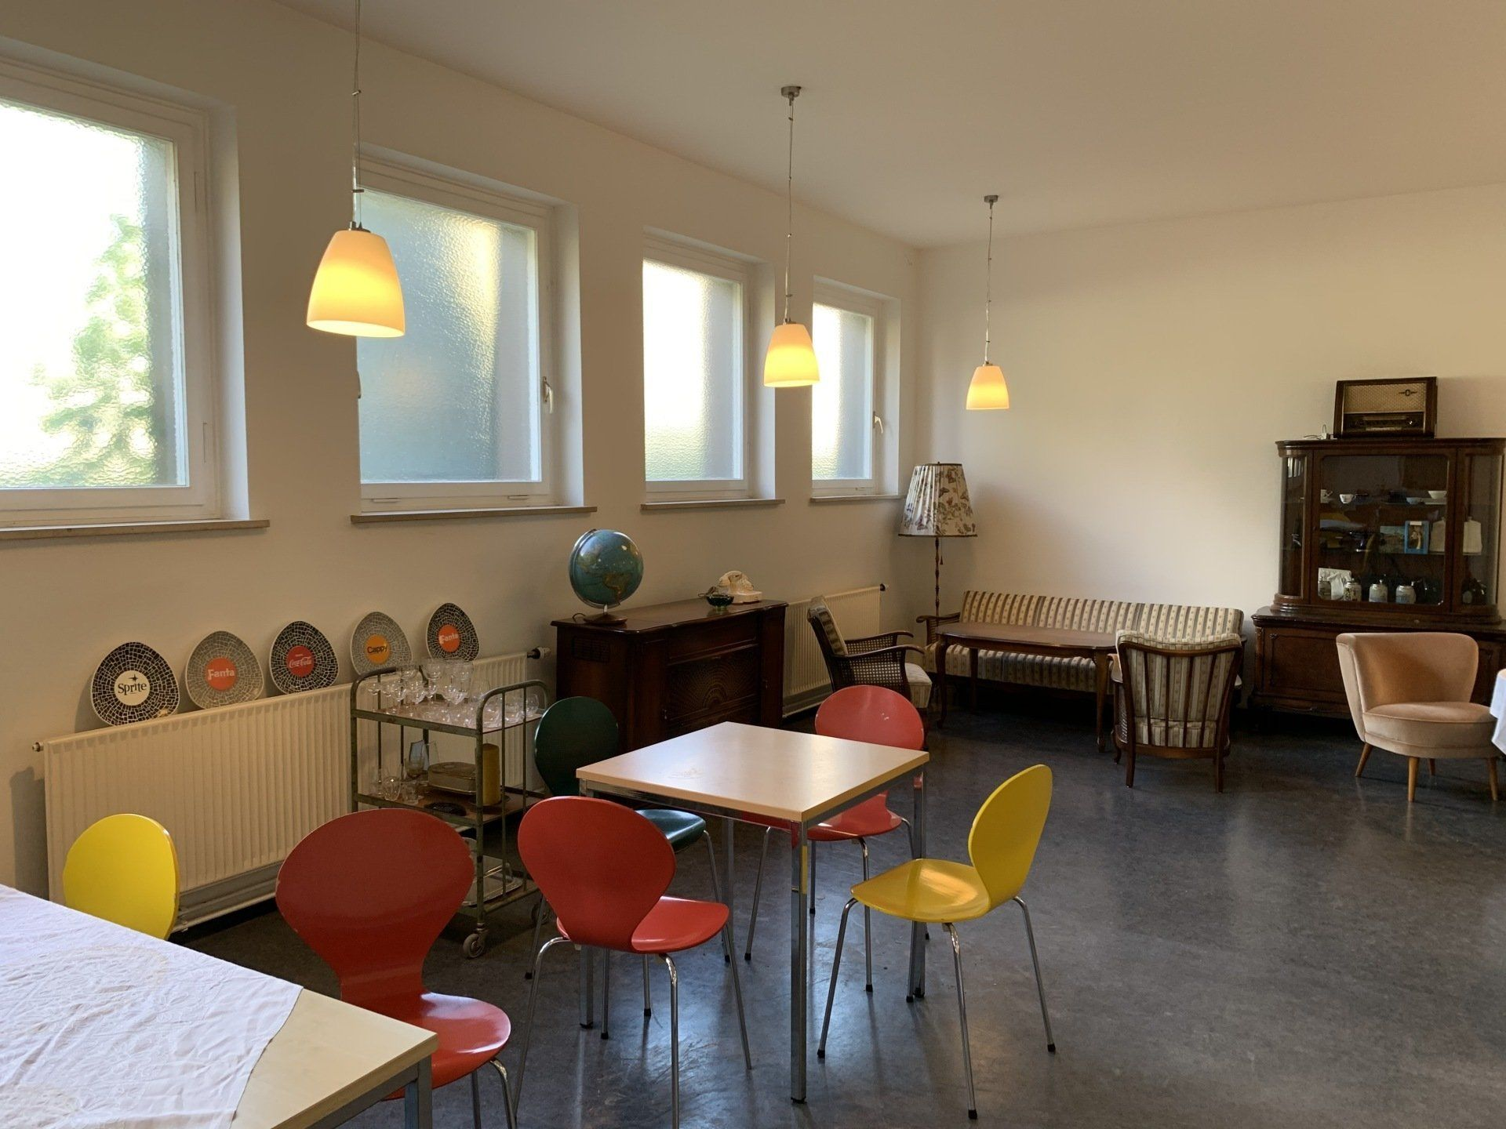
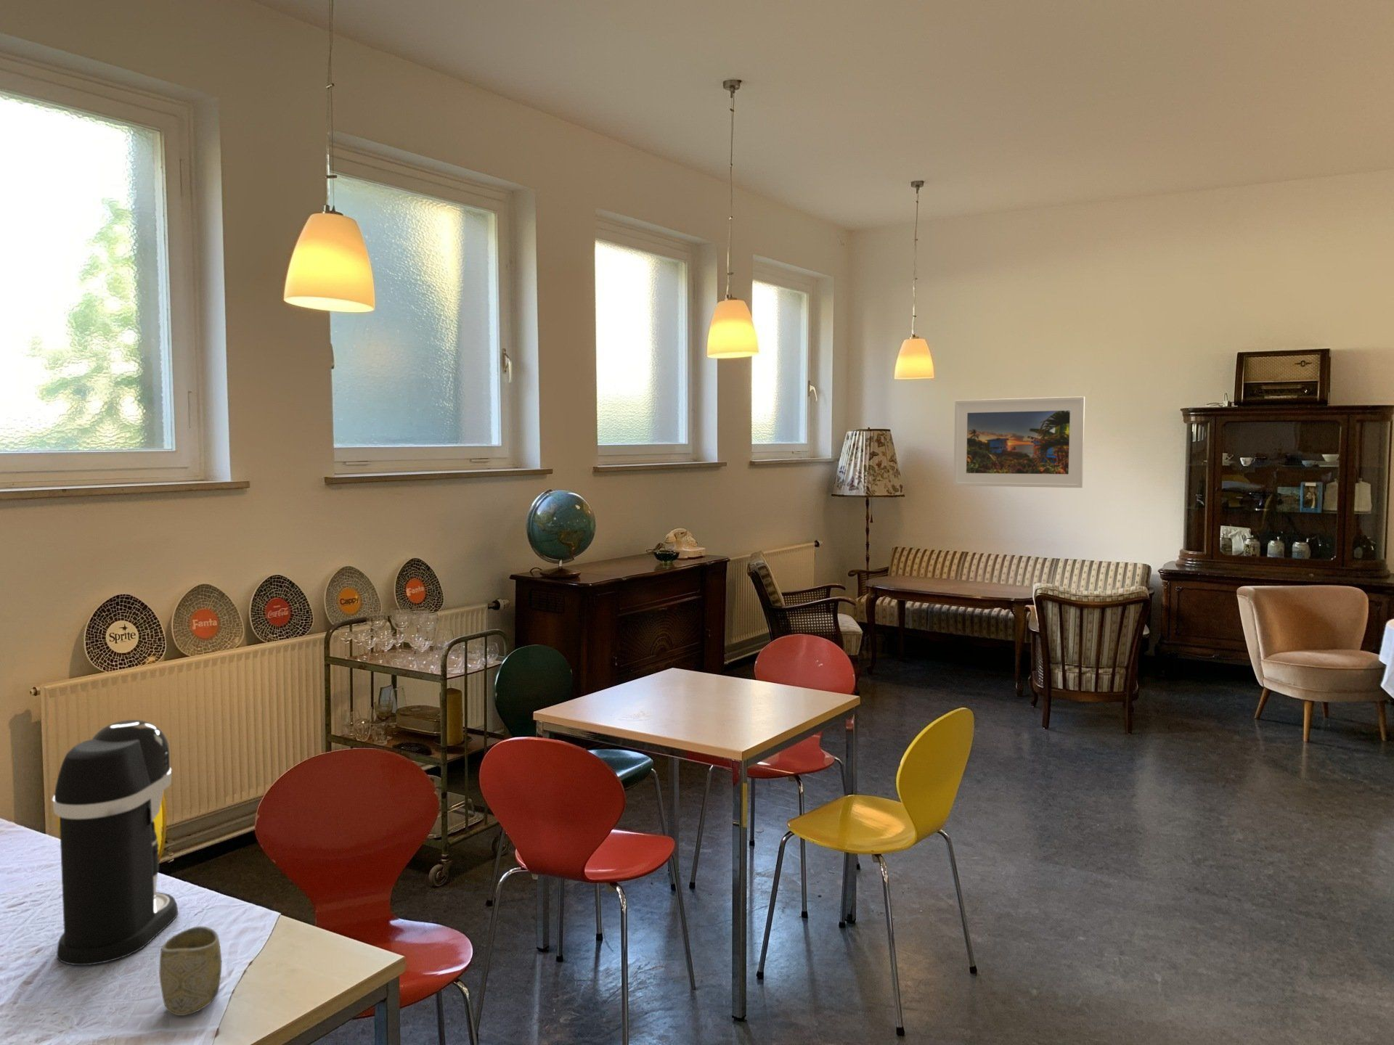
+ cup (191, 970)
+ coffee maker (116, 831)
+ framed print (1016, 442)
